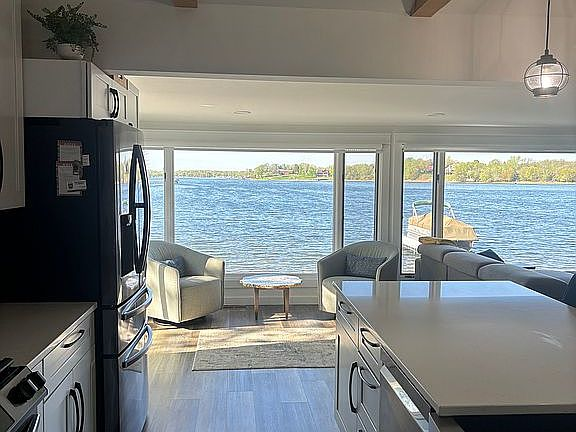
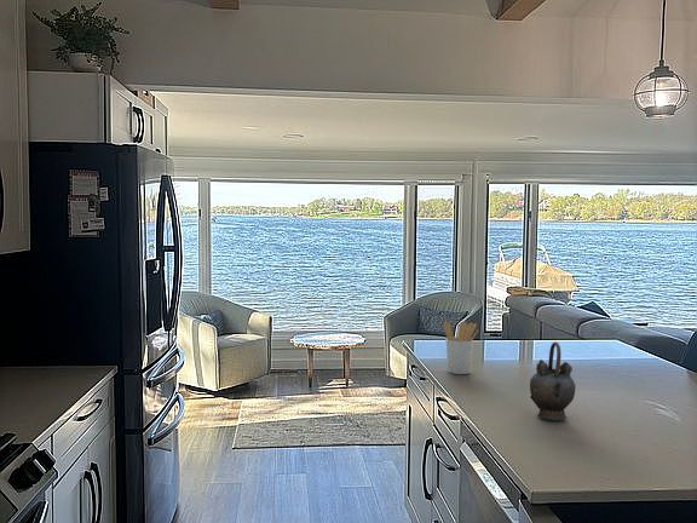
+ teapot (553, 380)
+ utensil holder (461, 346)
